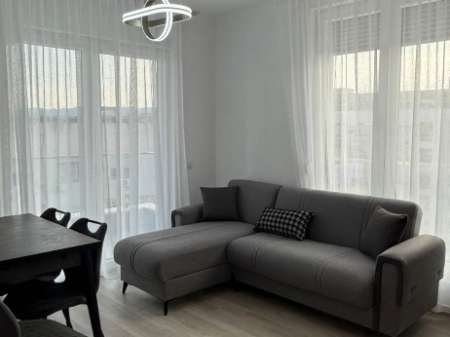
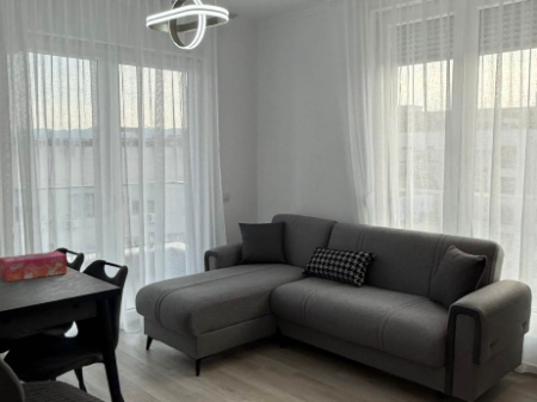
+ tissue box (33, 265)
